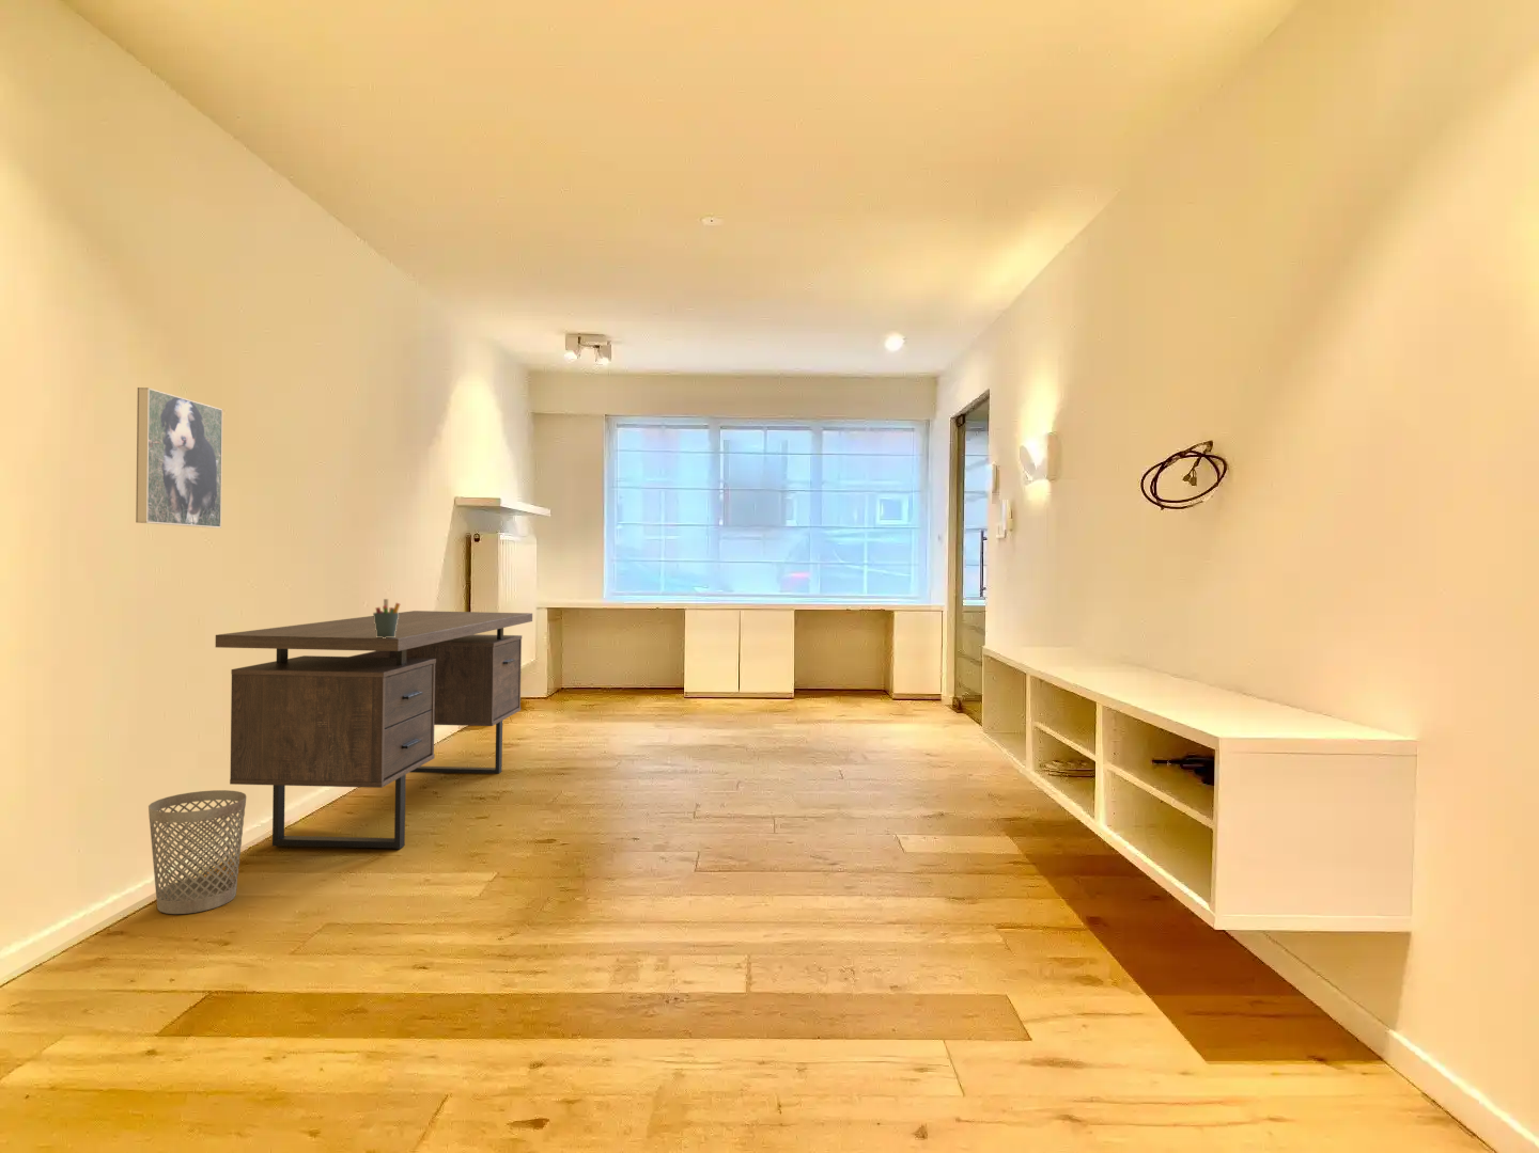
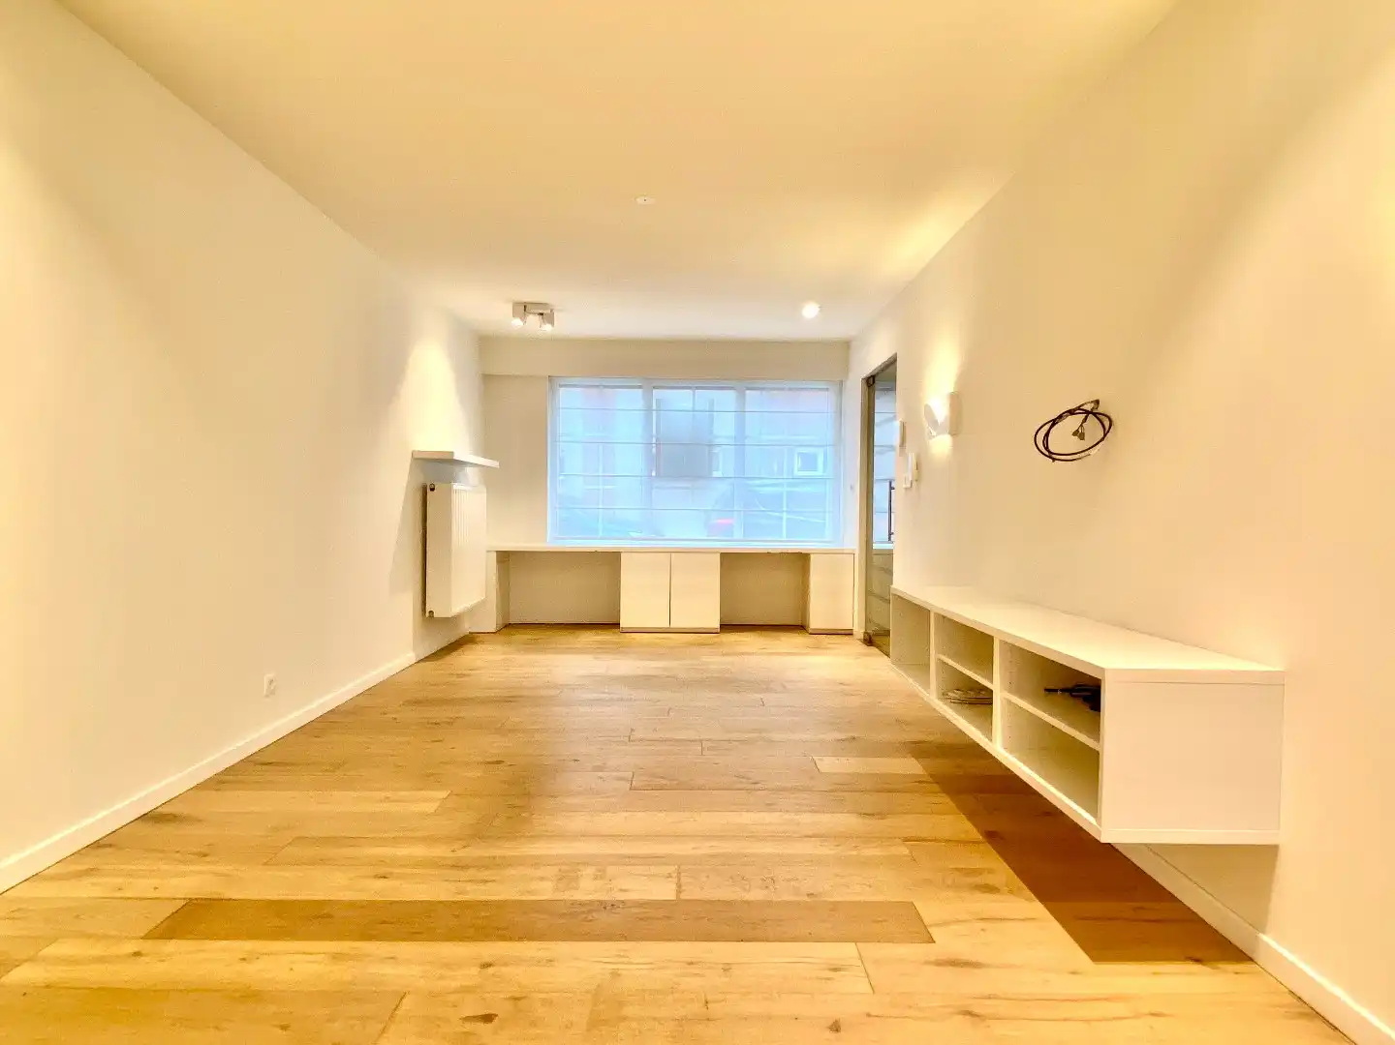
- pen holder (385, 616)
- desk (406, 712)
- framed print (182, 463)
- wastebasket (198, 851)
